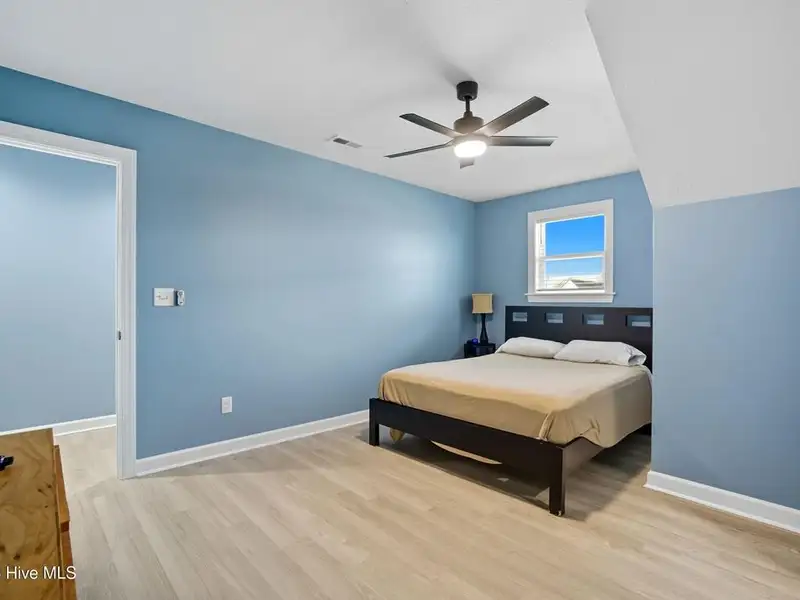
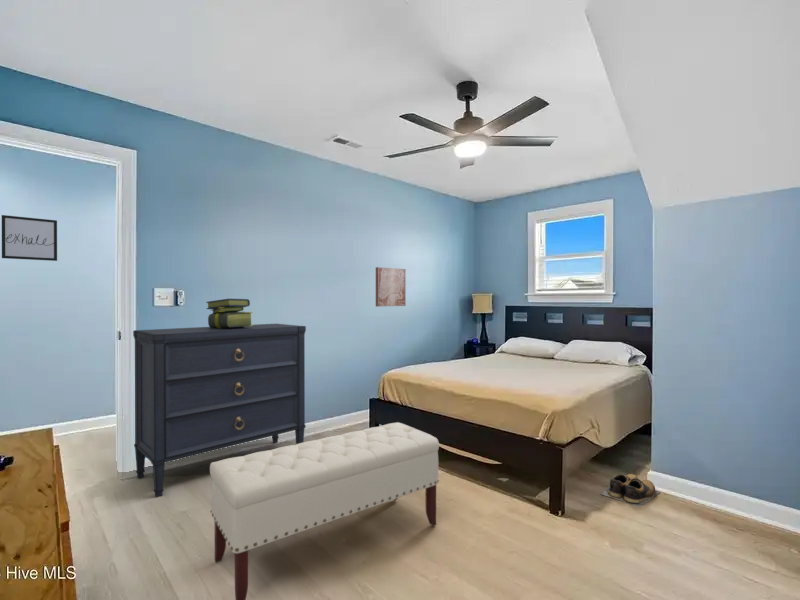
+ wall art (30, 238)
+ bench (333, 494)
+ wall art (391, 287)
+ shoes (630, 484)
+ stack of books (228, 312)
+ dresser (225, 396)
